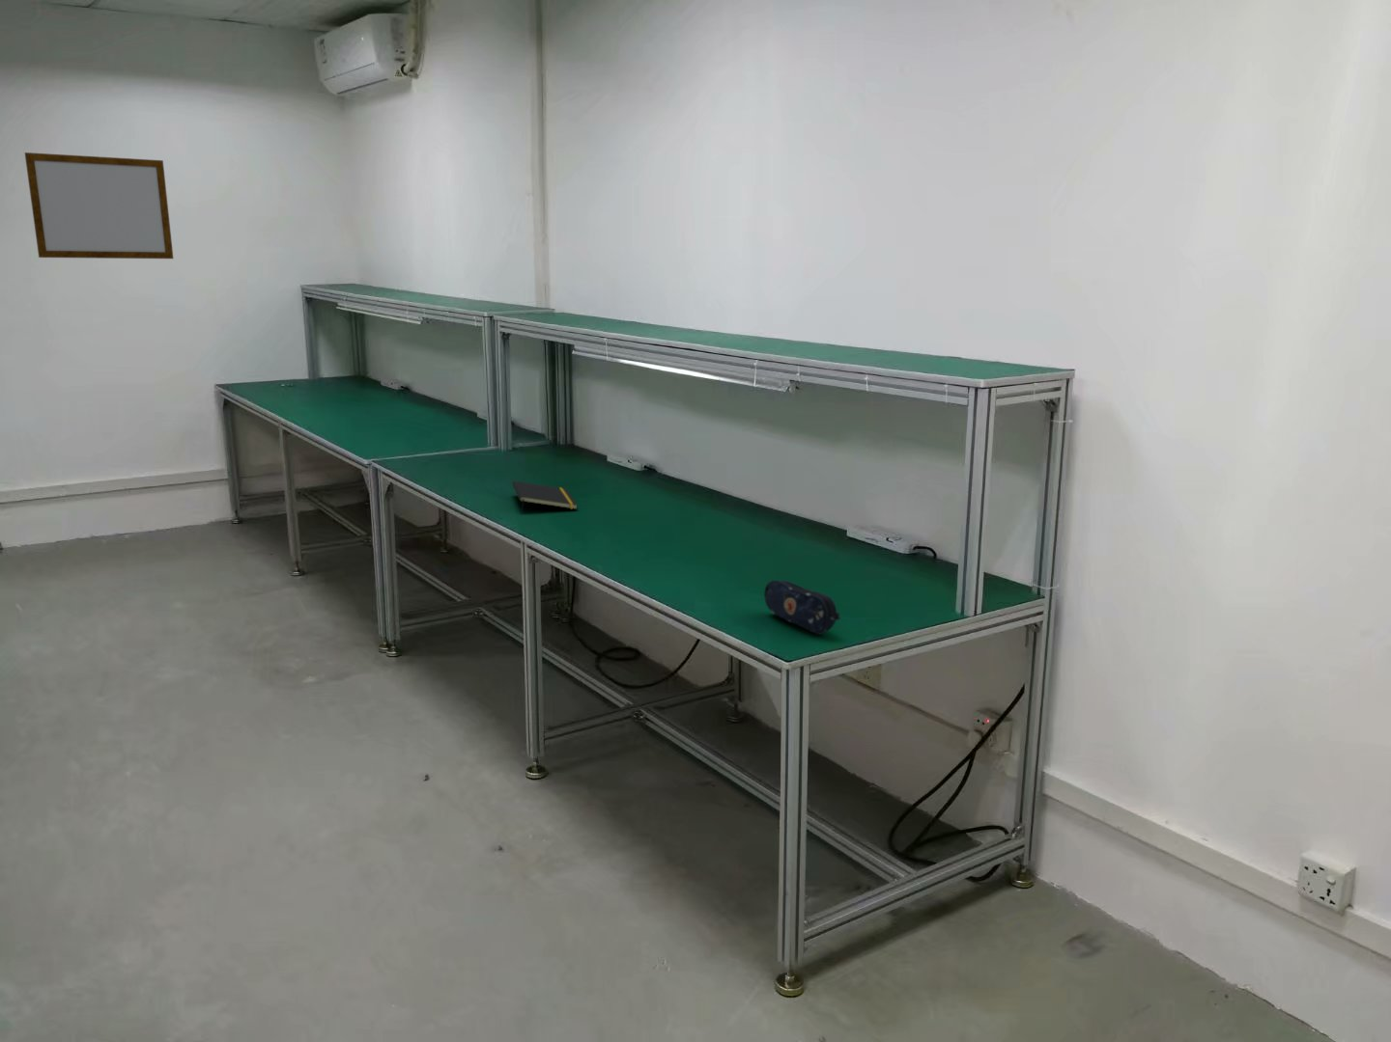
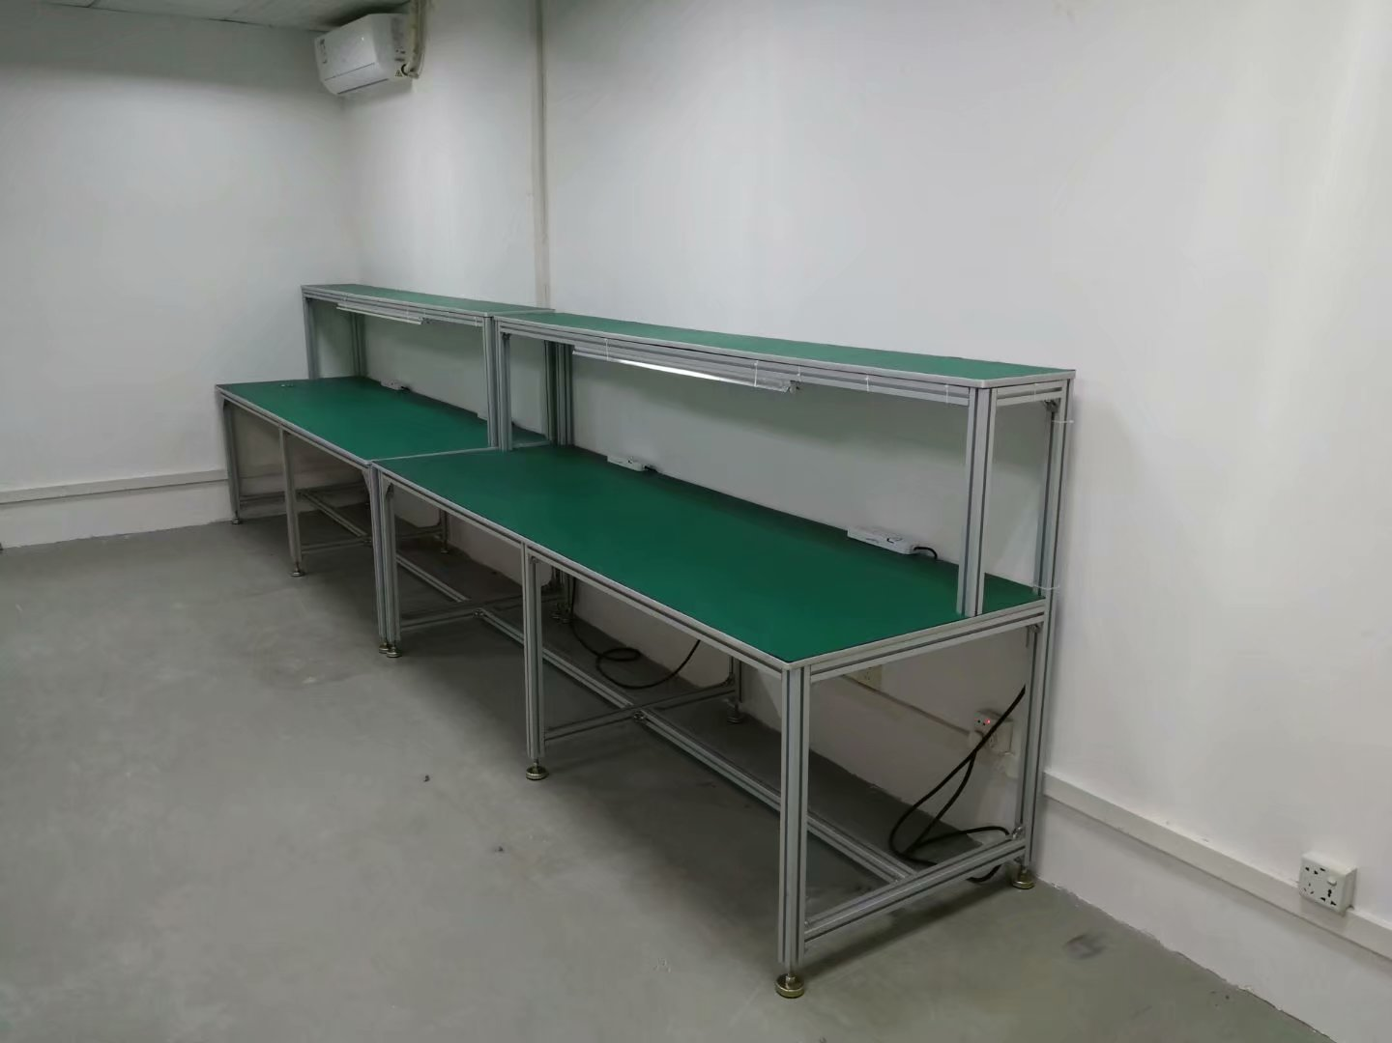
- pencil case (798, 605)
- notepad (544, 494)
- writing board (102, 208)
